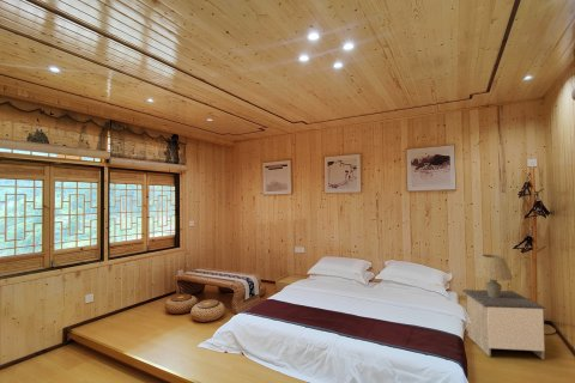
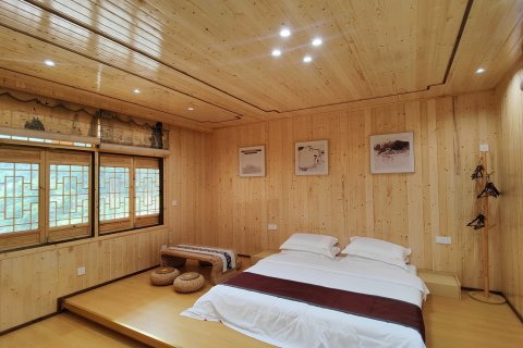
- table lamp (492, 275)
- nightstand (500, 321)
